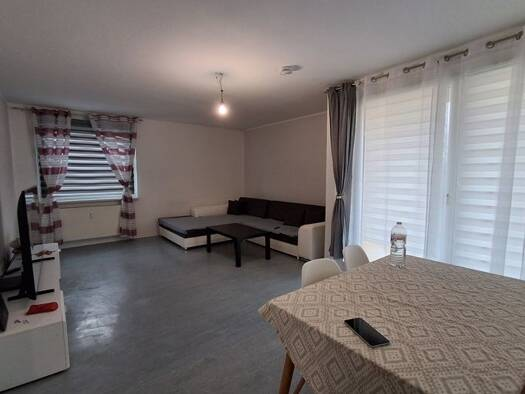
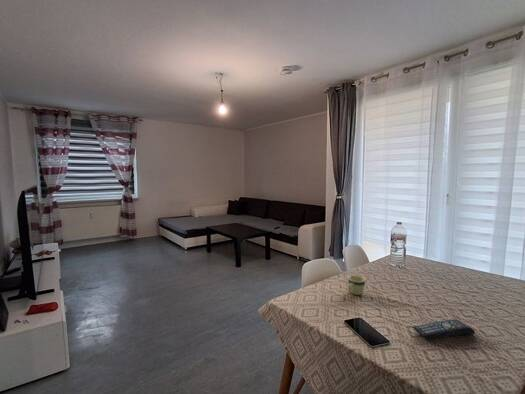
+ mug (354, 286)
+ remote control (443, 329)
